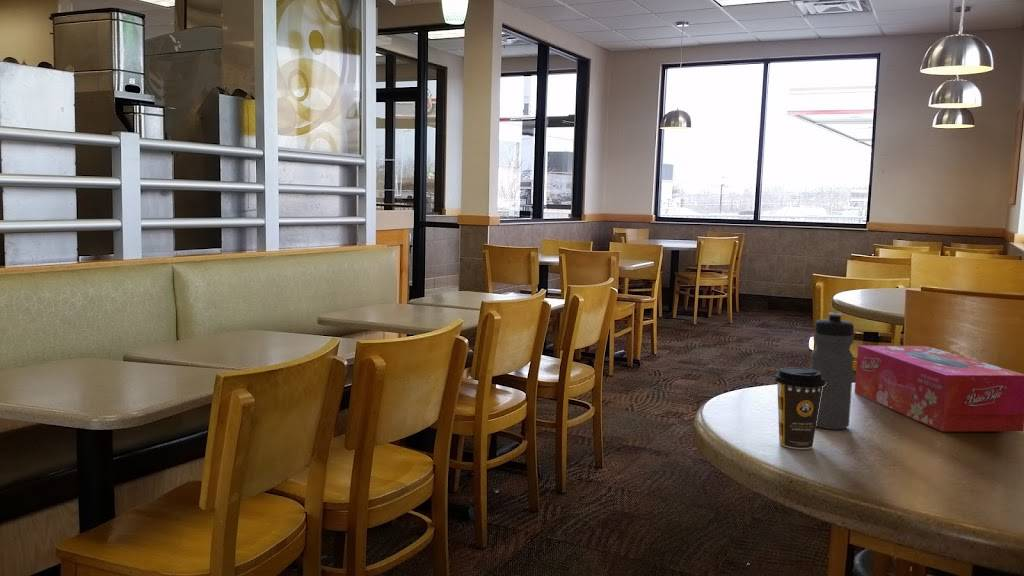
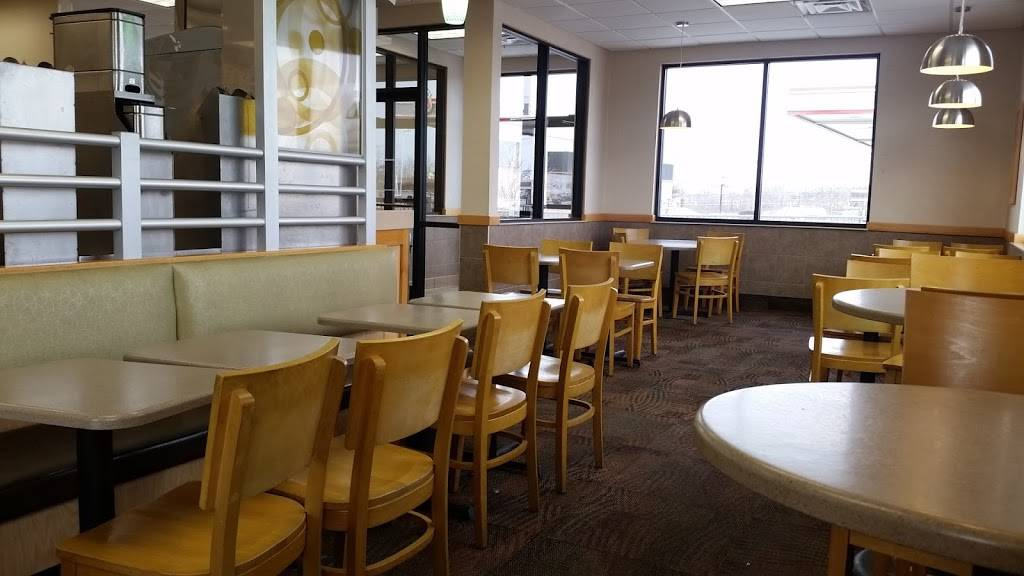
- tissue box (933, 384)
- coffee cup (797, 407)
- water bottle (831, 368)
